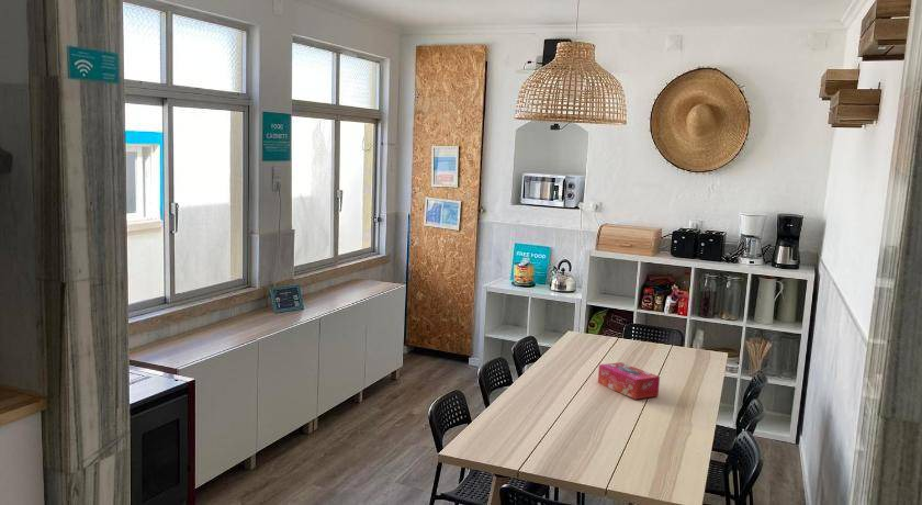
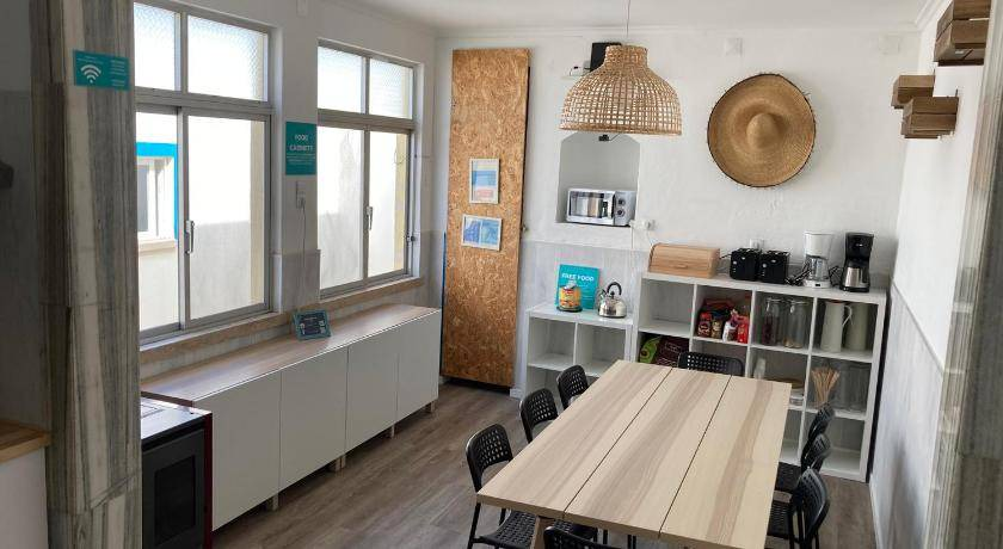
- tissue box (628, 380)
